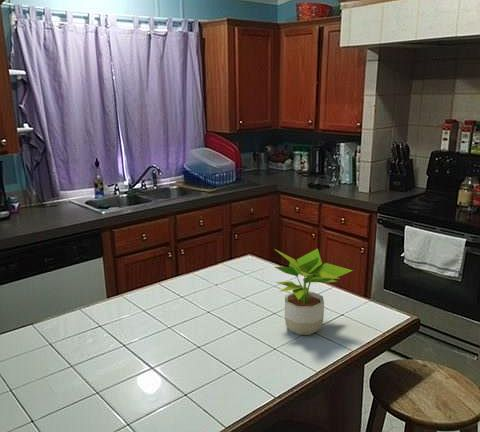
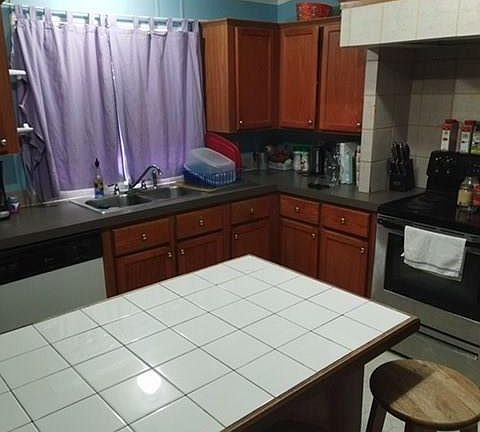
- potted plant (311, 291)
